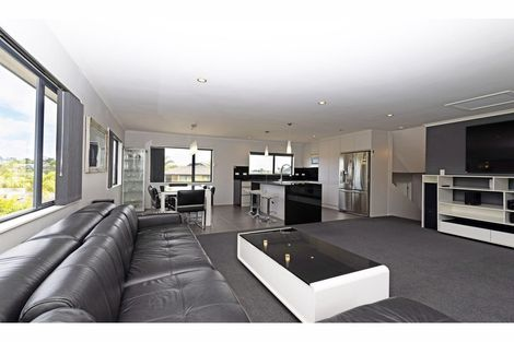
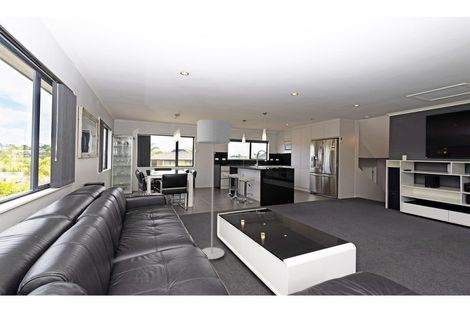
+ floor lamp (212, 188)
